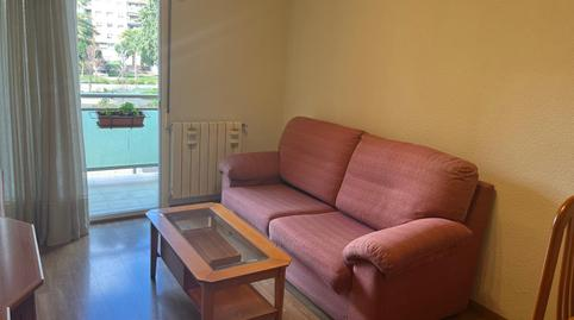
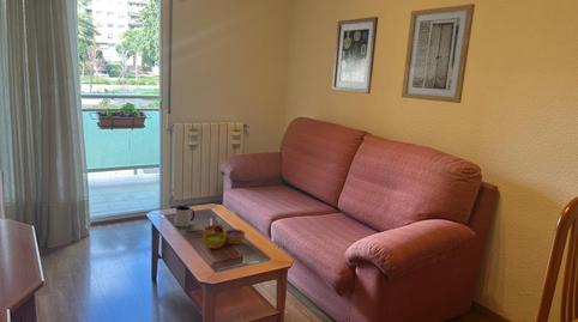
+ wall art (353, 55)
+ mug (185, 215)
+ decorative bowl (218, 232)
+ wall art (434, 54)
